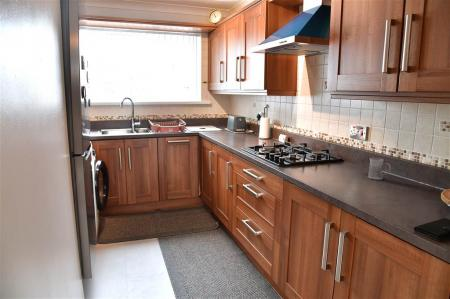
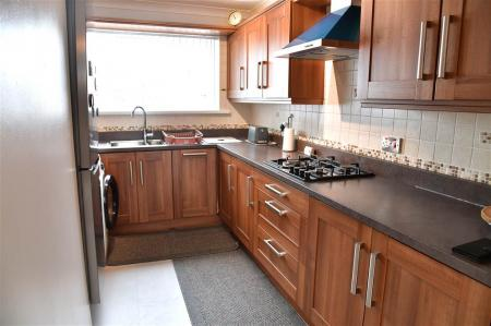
- mug (379, 169)
